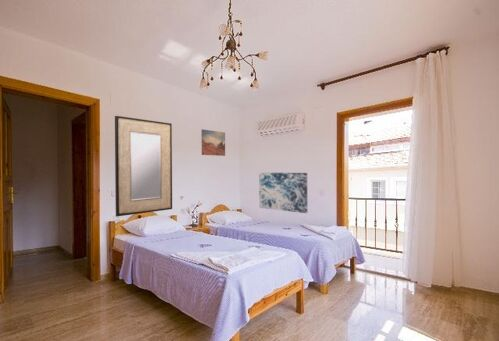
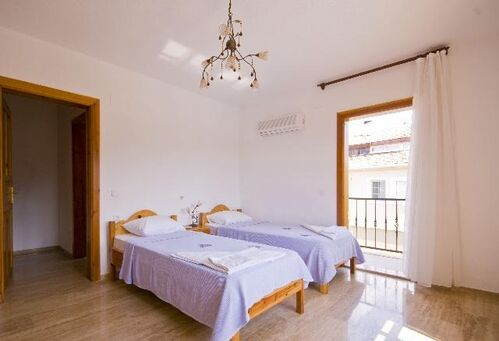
- wall art (213, 143)
- home mirror (145, 166)
- wall art (281, 191)
